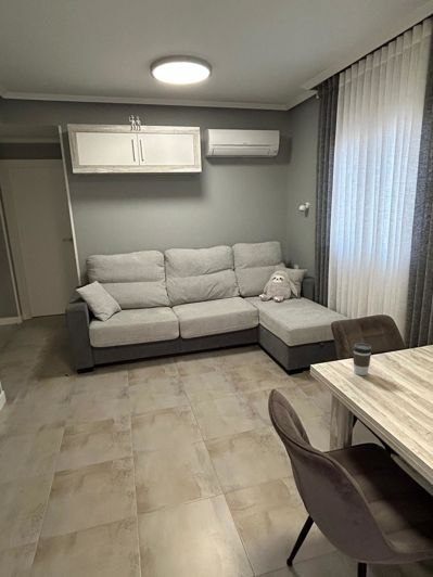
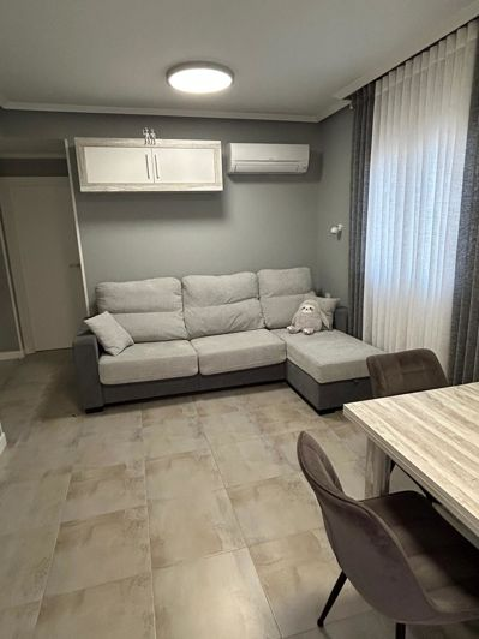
- coffee cup (361, 359)
